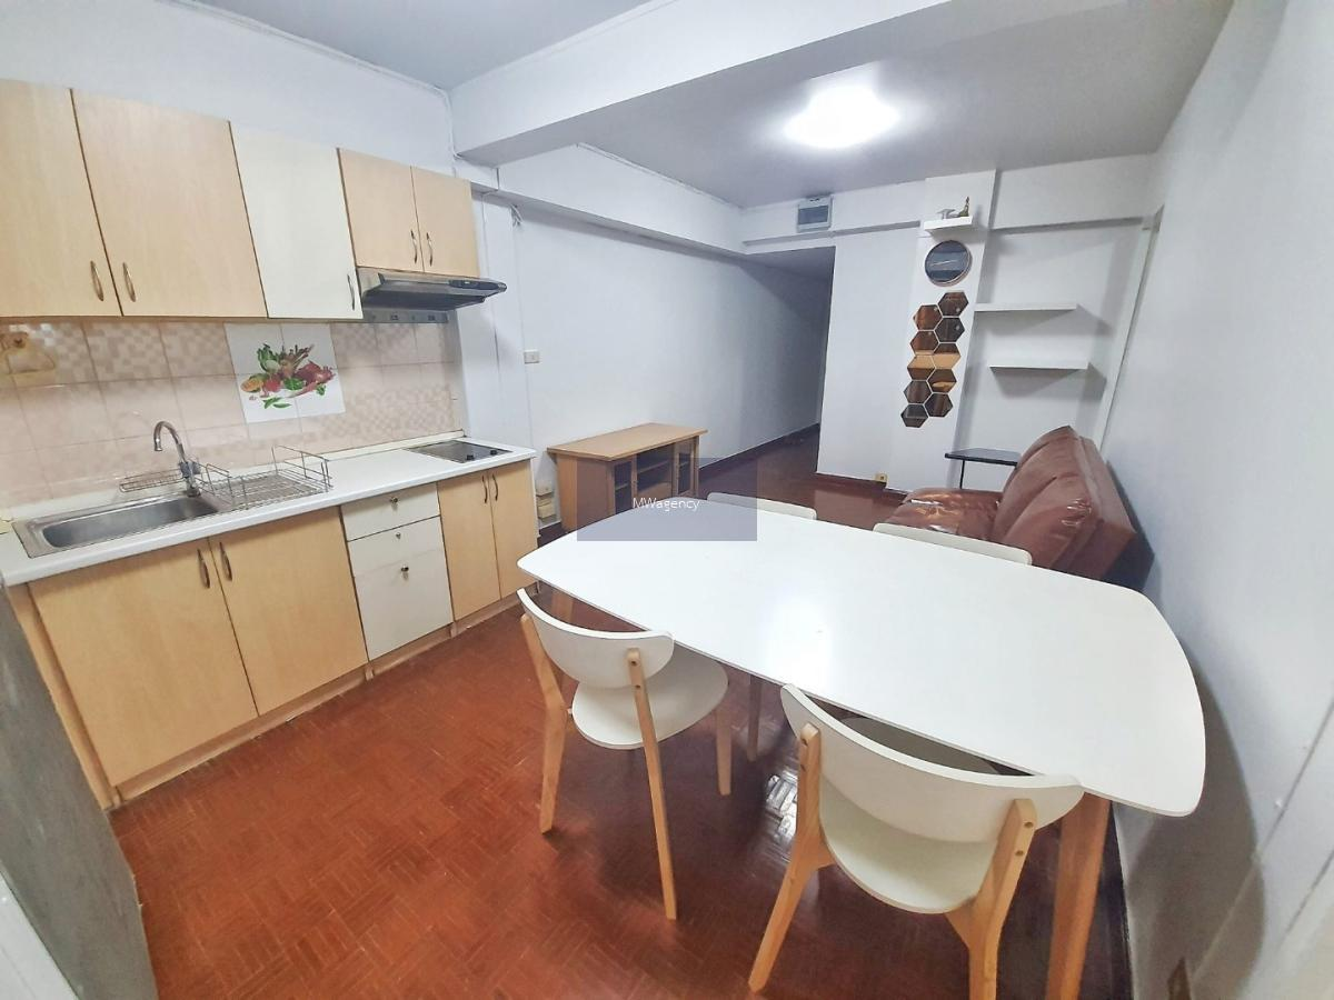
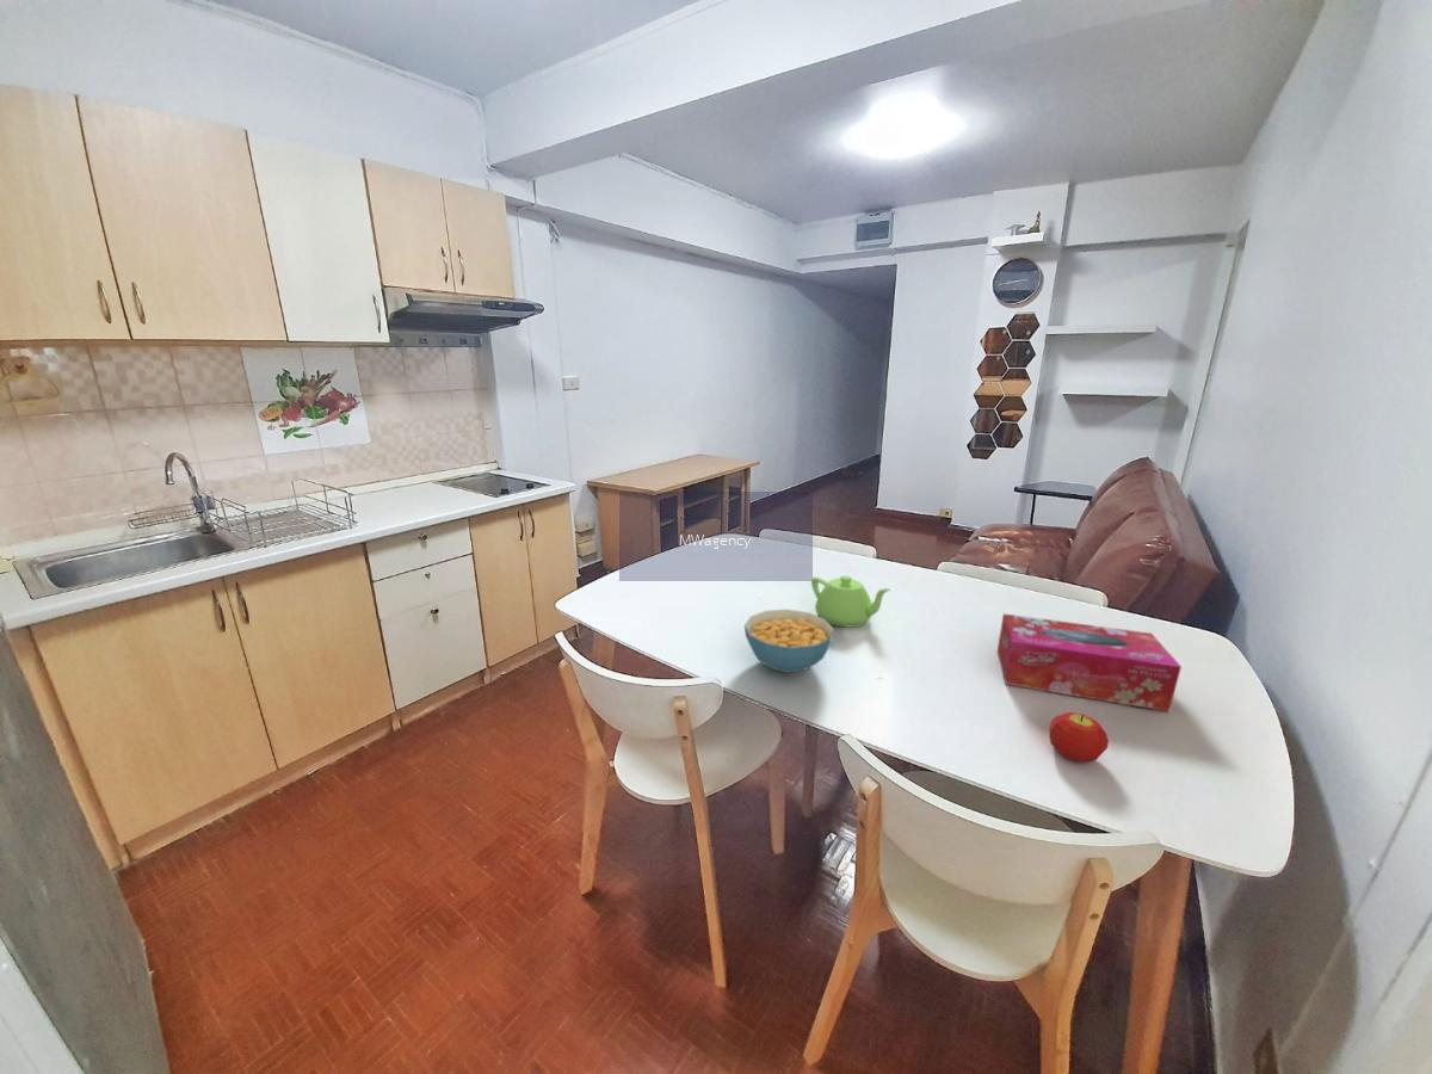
+ cereal bowl (788, 646)
+ fruit (1076, 734)
+ teapot (847, 598)
+ tissue box (1079, 658)
